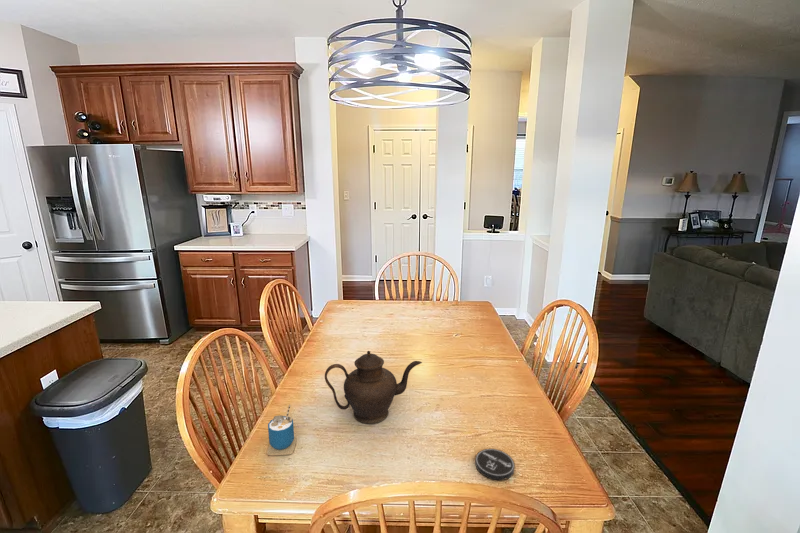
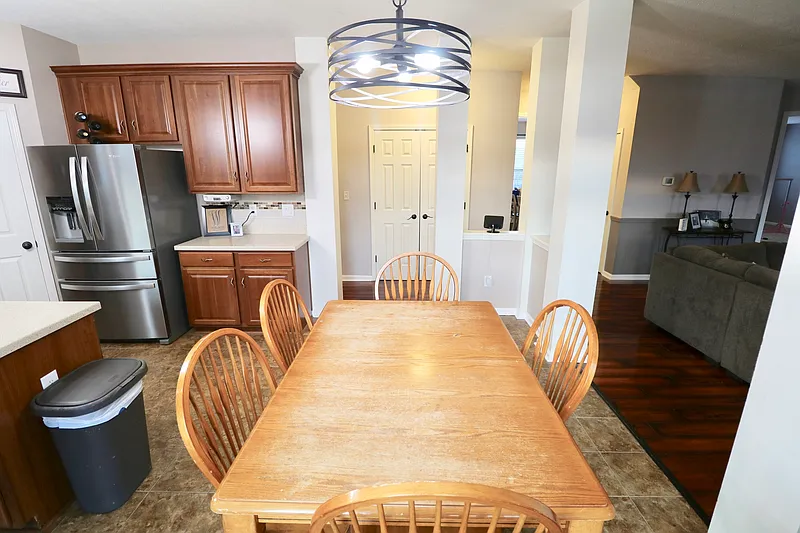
- coaster (494, 463)
- cup (280, 427)
- teapot (374, 383)
